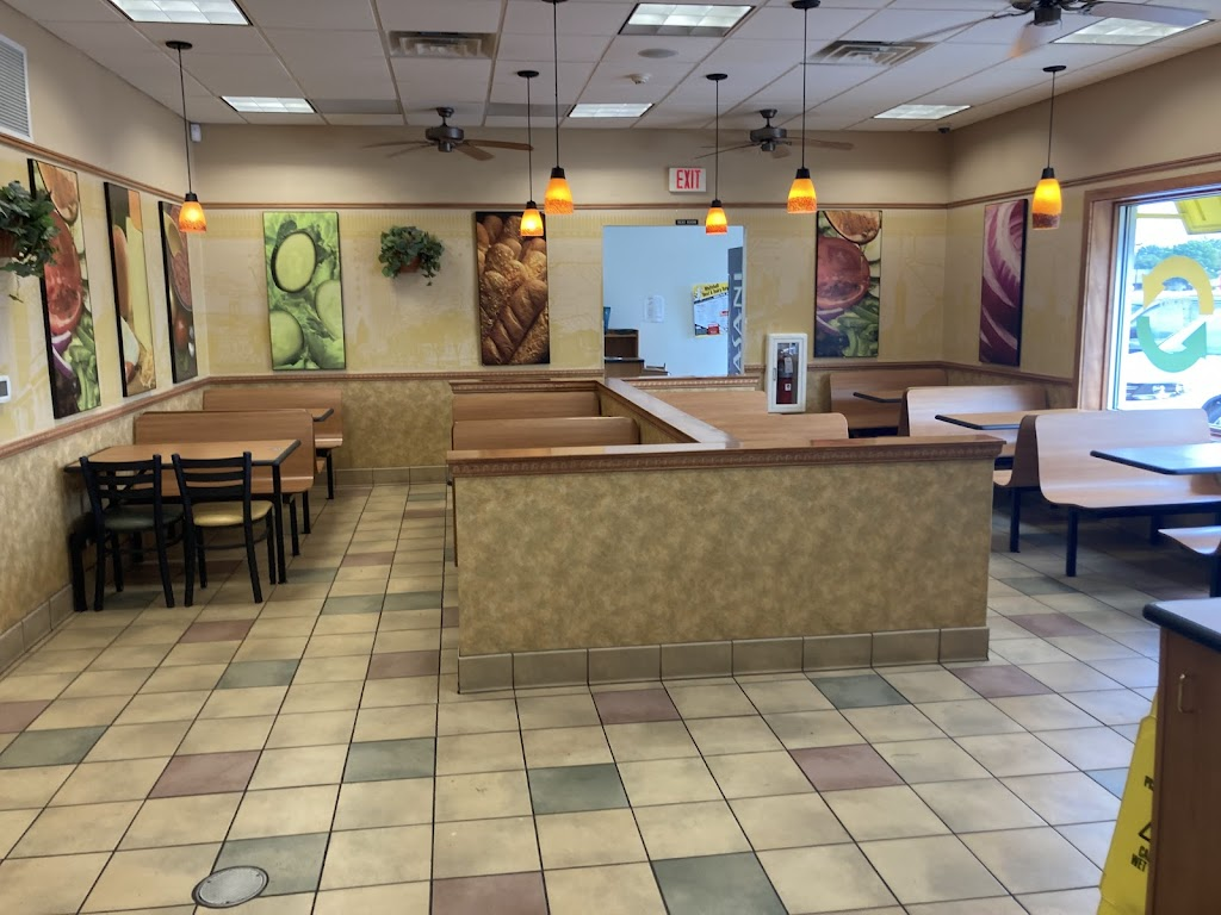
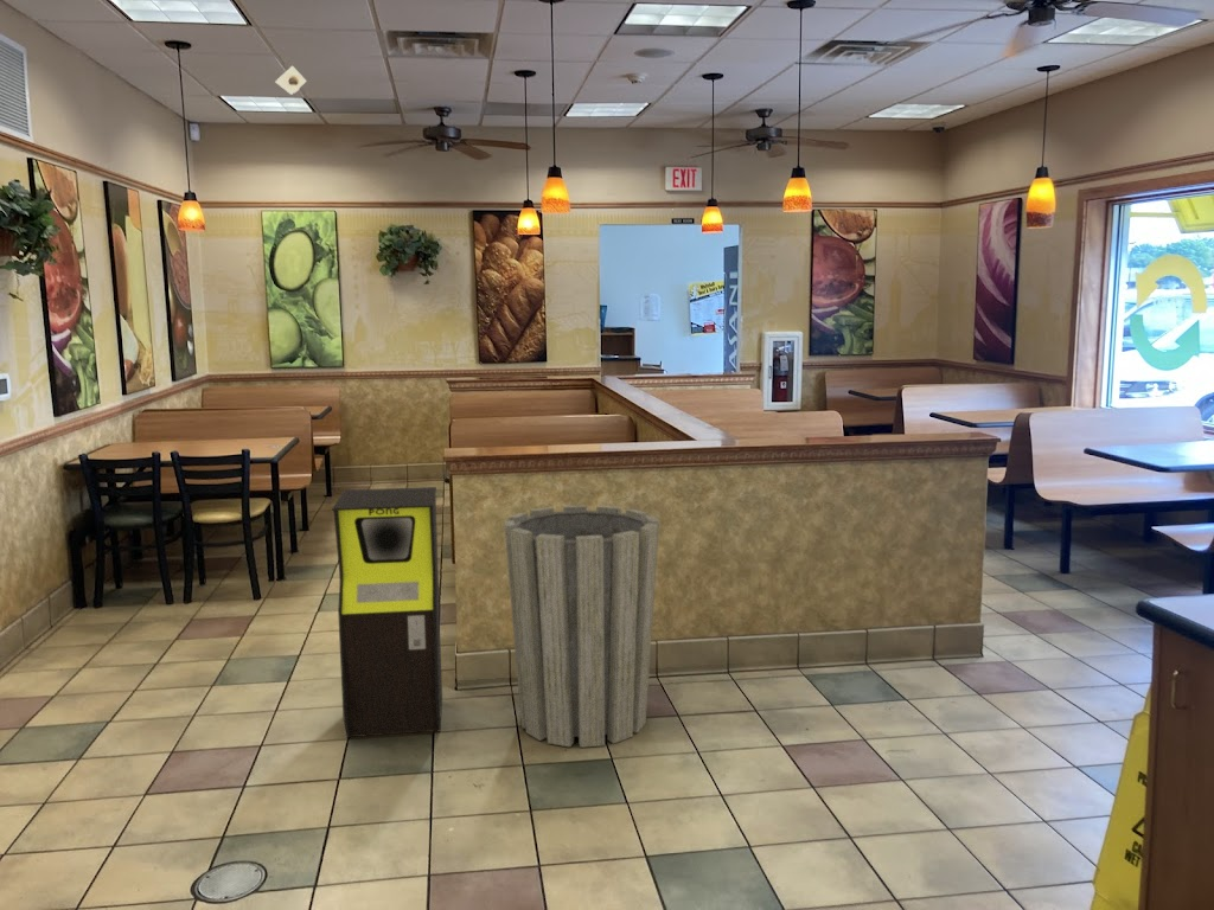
+ trash can (582, 621)
+ recessed light (290, 82)
+ storage cabinet (391, 611)
